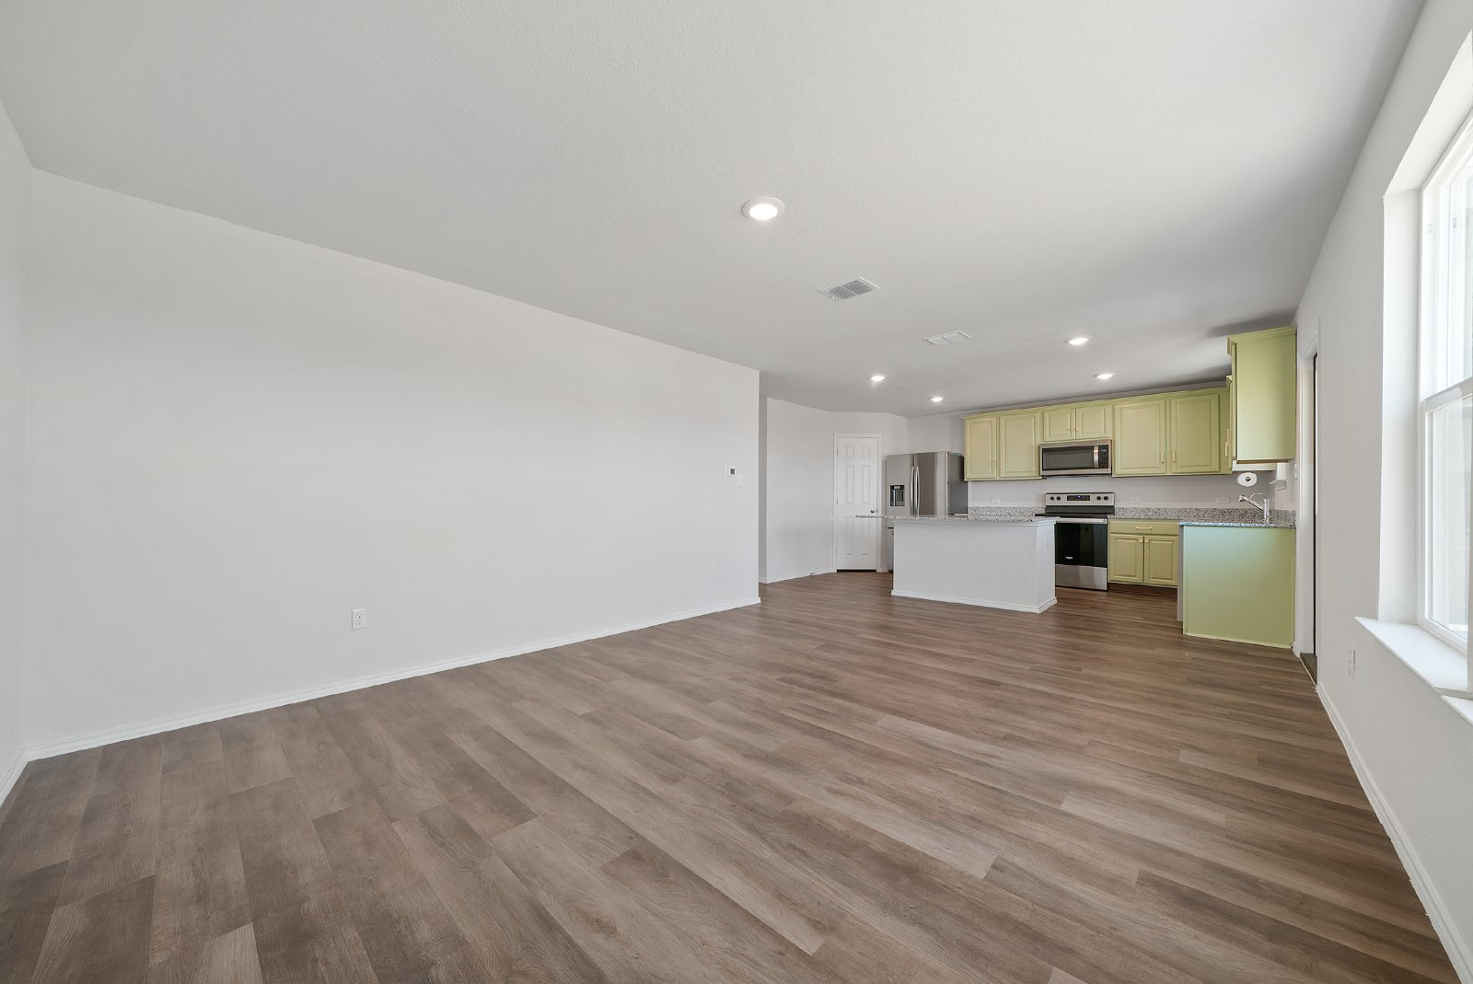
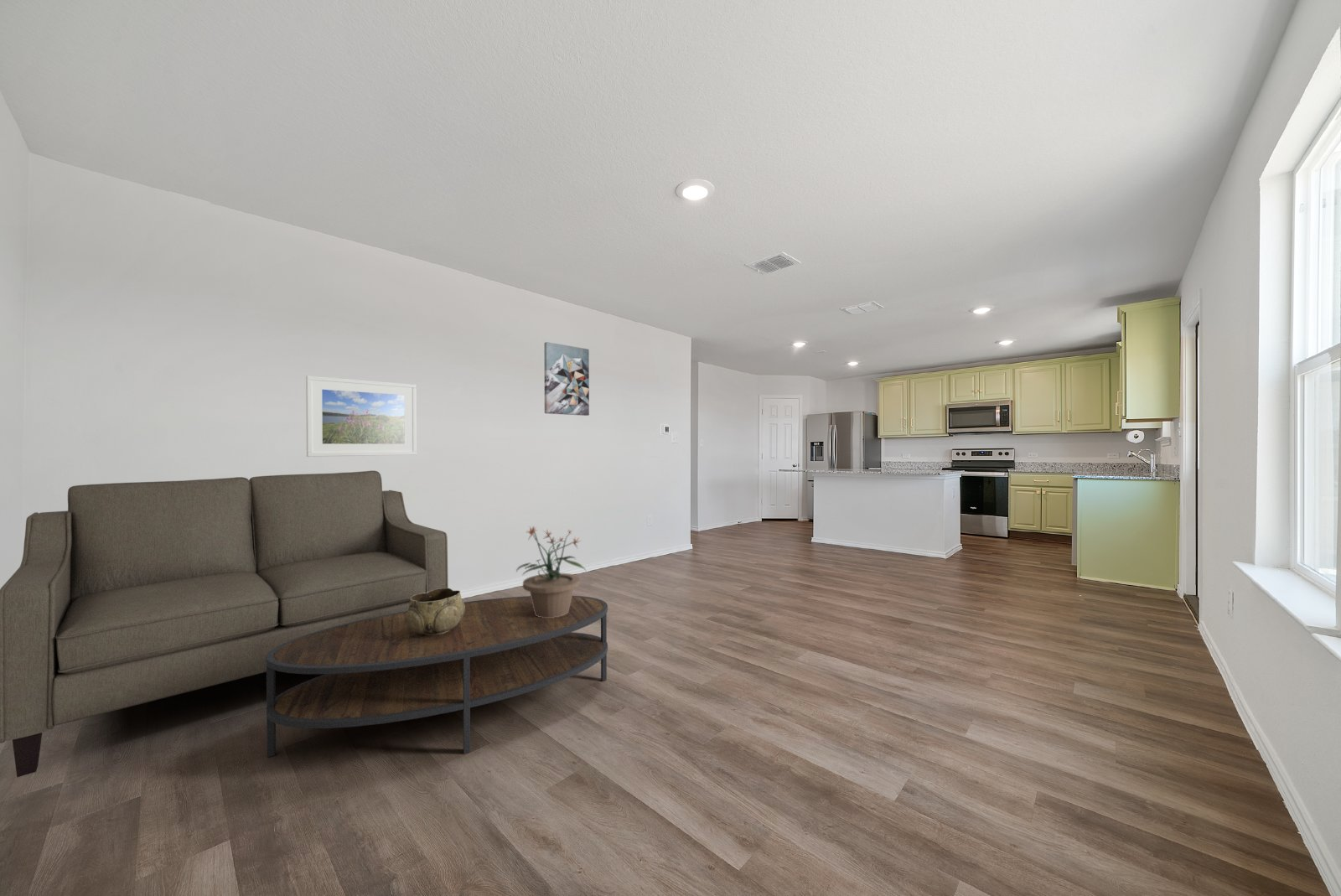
+ sofa (261, 573)
+ decorative bowl (436, 612)
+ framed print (365, 417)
+ coffee table (460, 668)
+ wall art (567, 380)
+ potted plant (549, 568)
